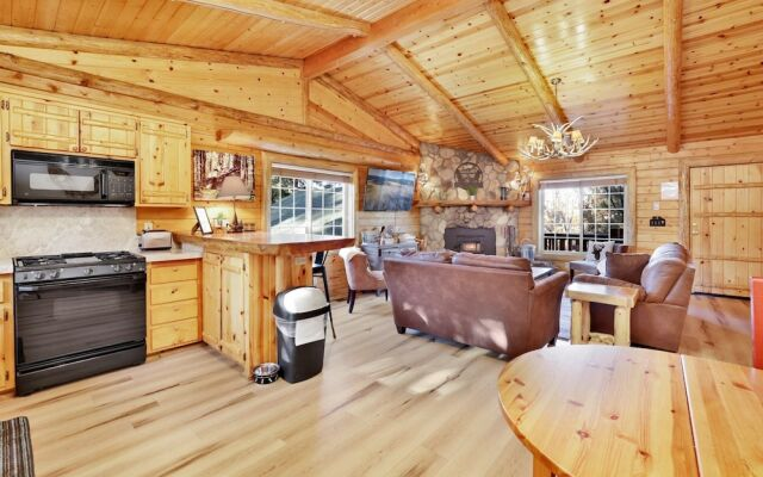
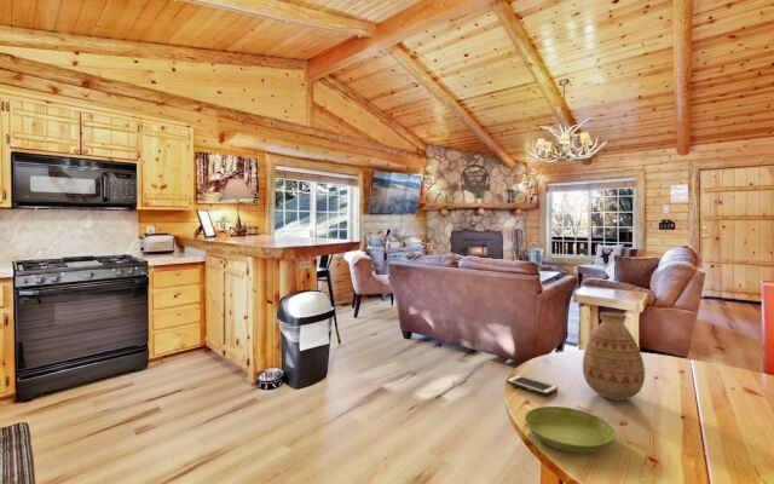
+ vase (612, 355)
+ saucer (567, 430)
+ cell phone (531, 384)
